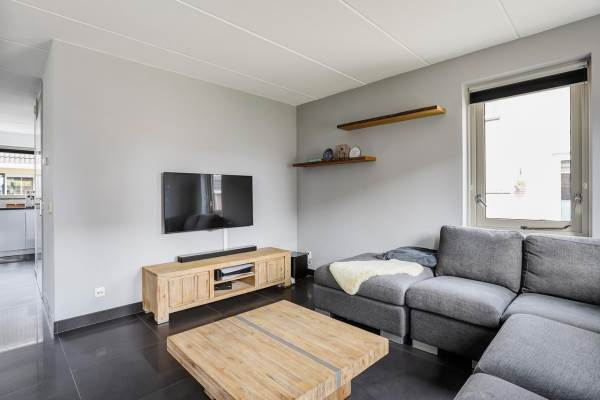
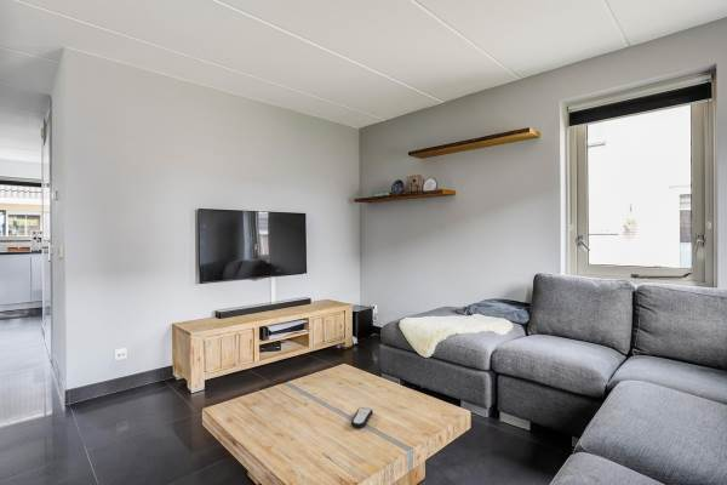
+ remote control (361, 417)
